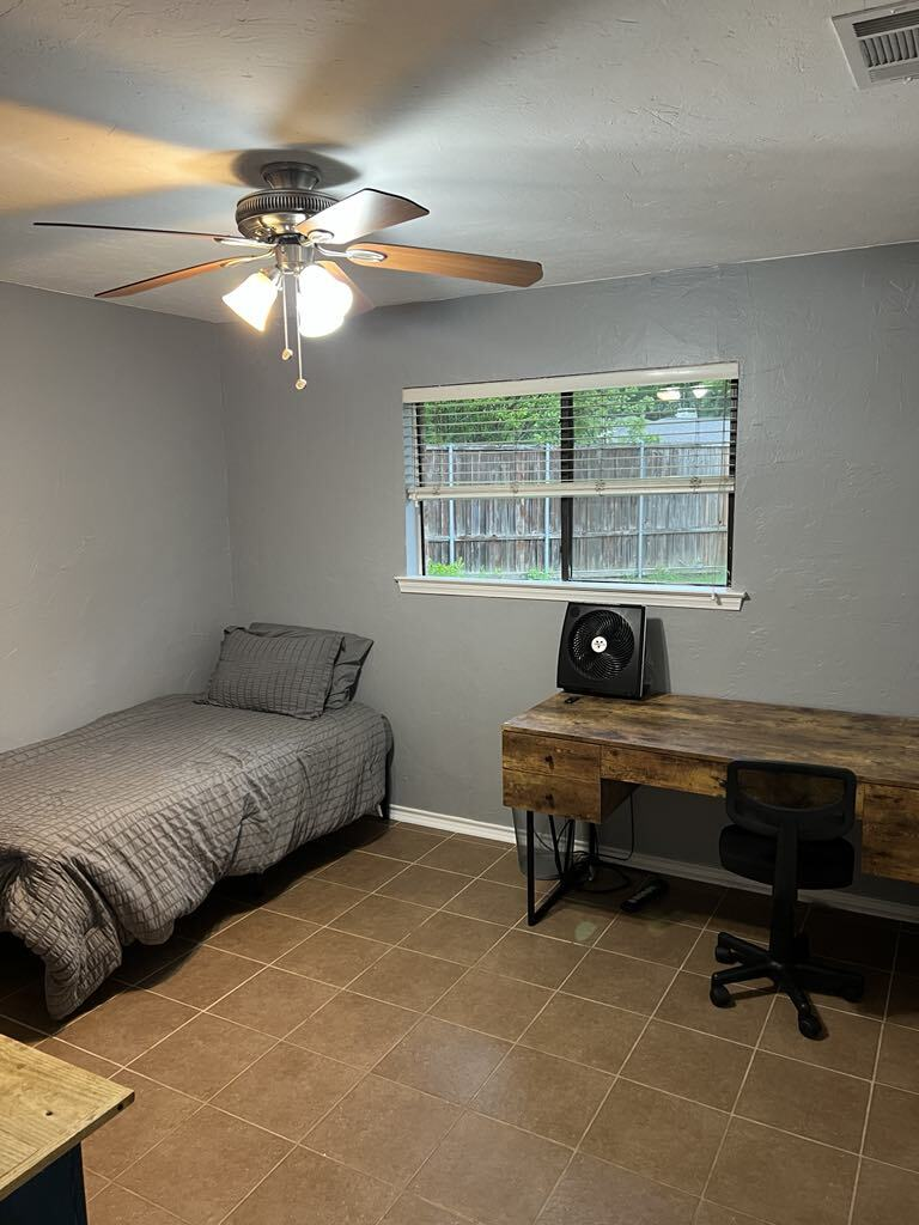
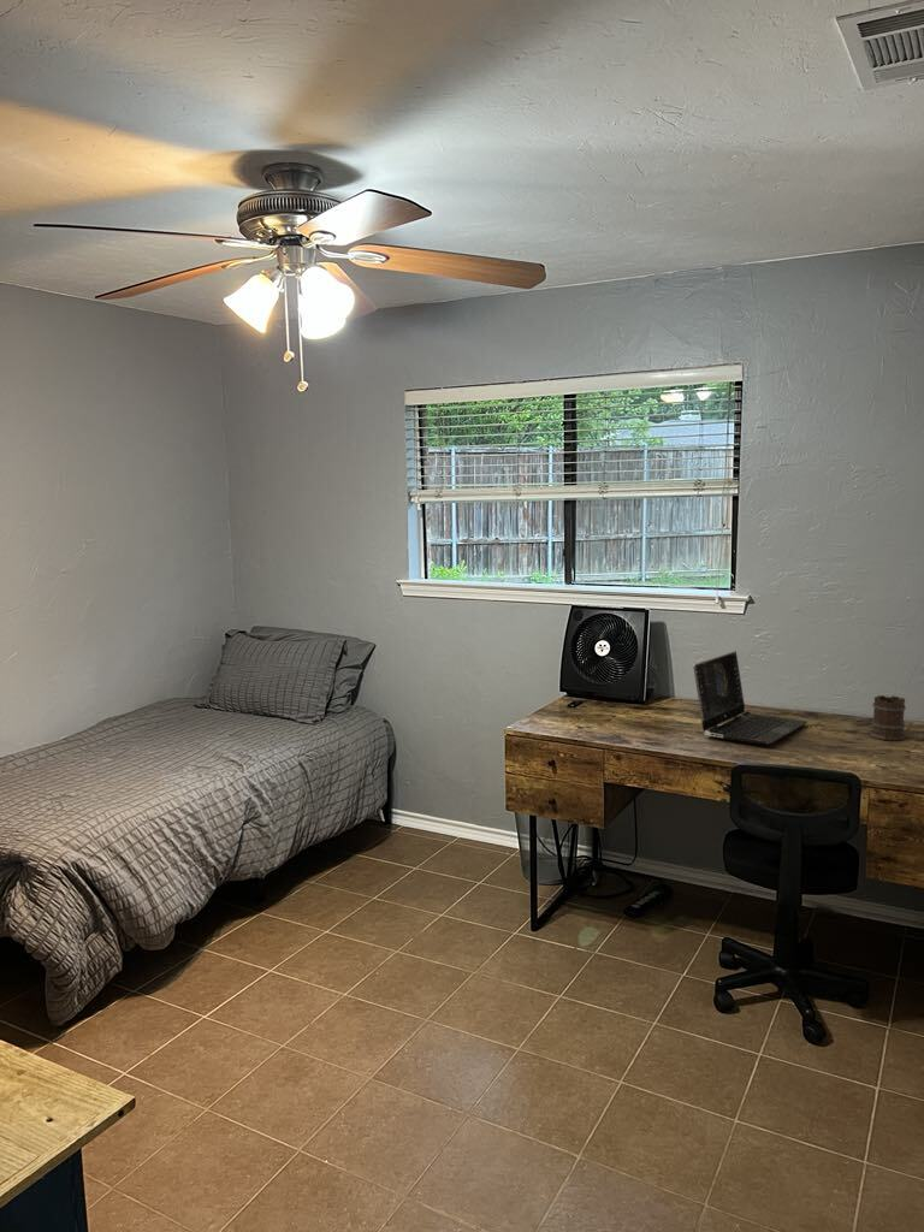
+ mug (892, 715)
+ laptop computer (742, 695)
